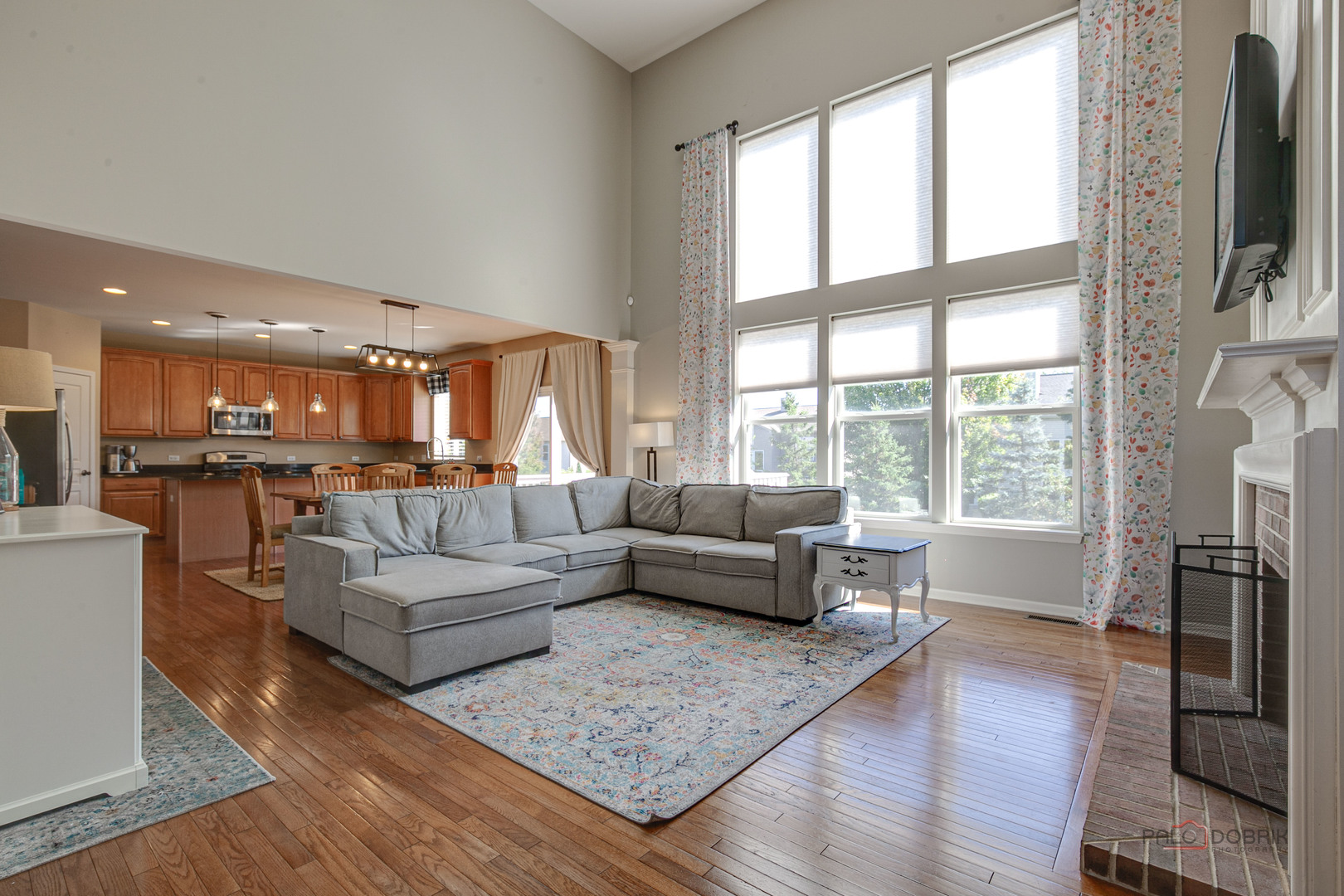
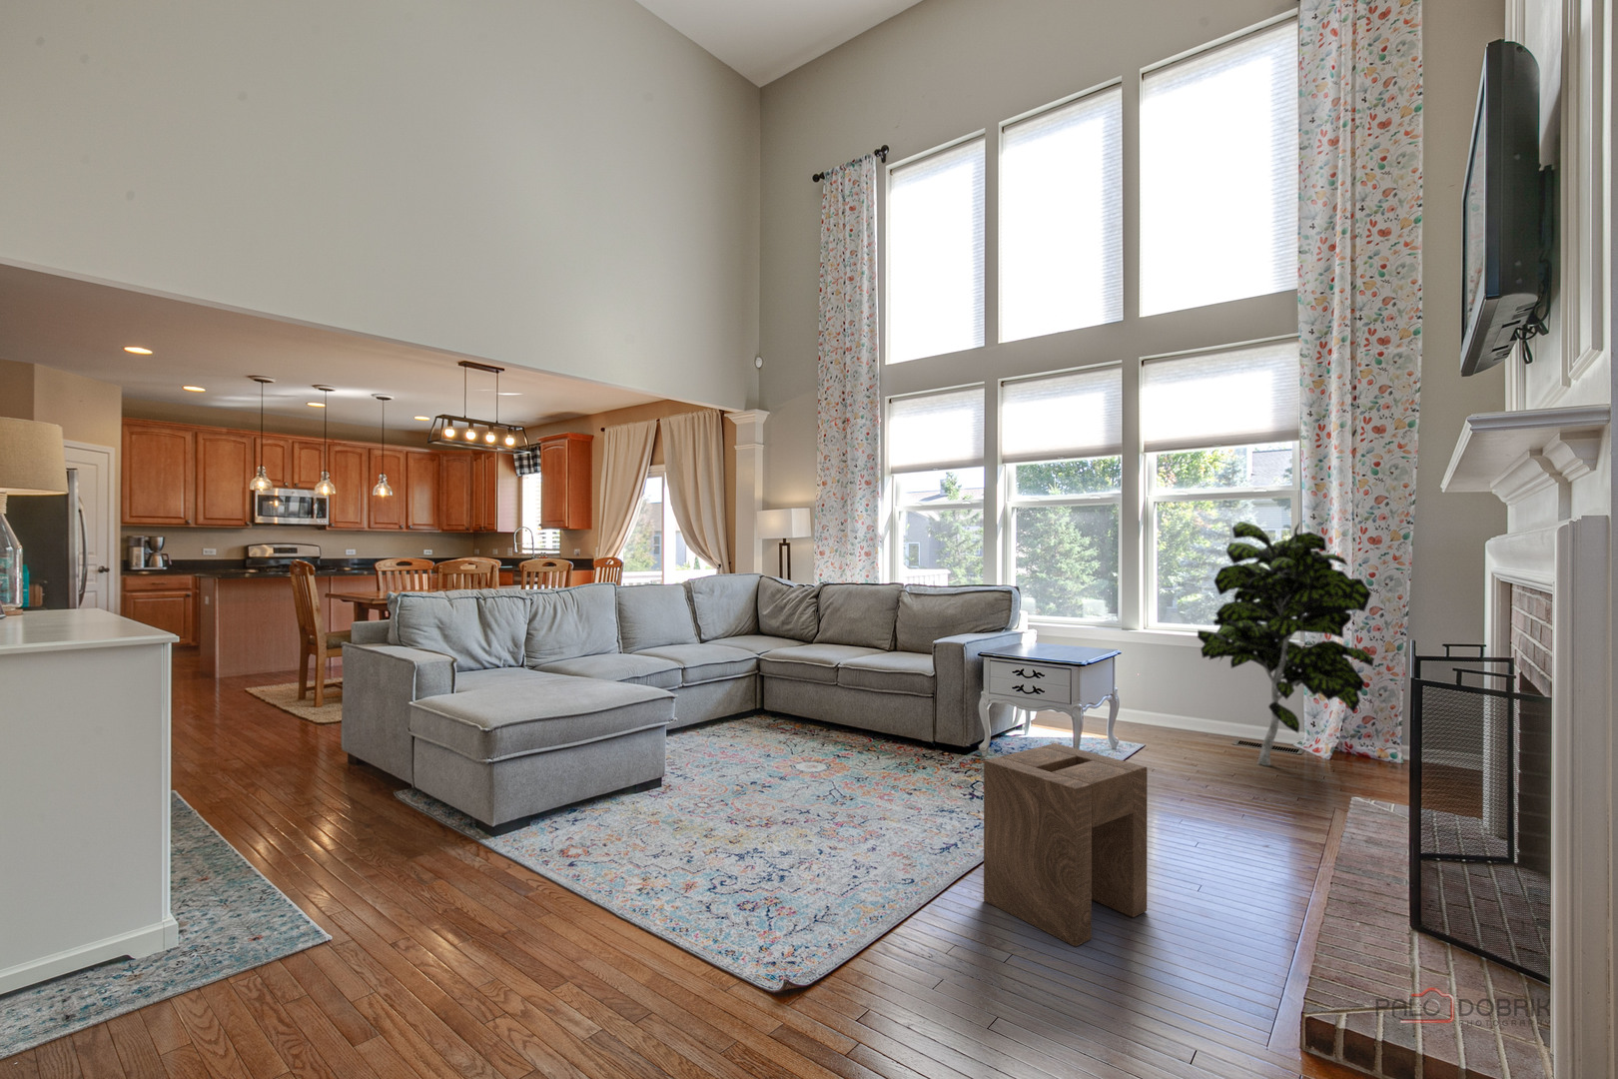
+ stool (1064, 835)
+ indoor plant (1281, 642)
